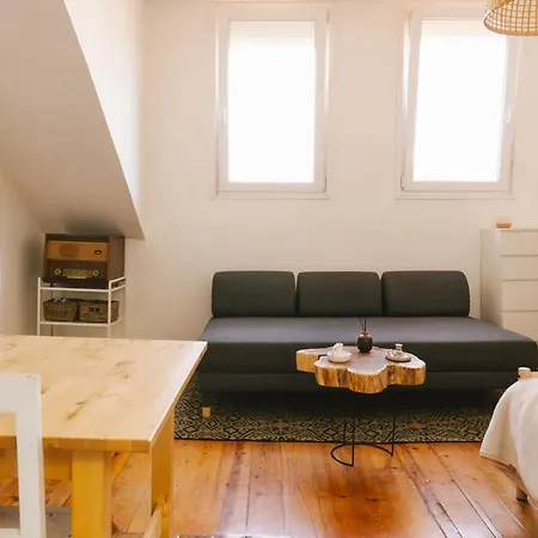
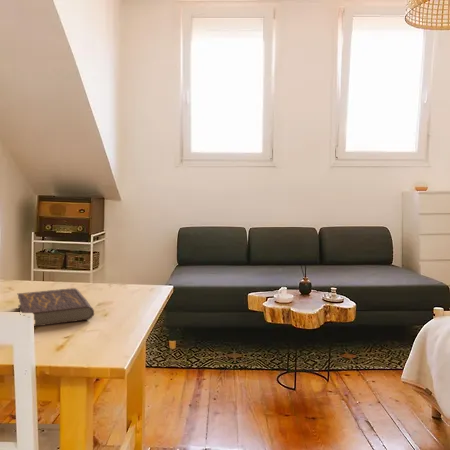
+ book (54, 306)
